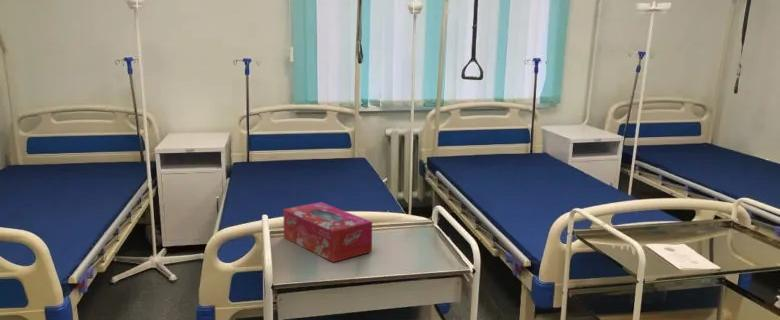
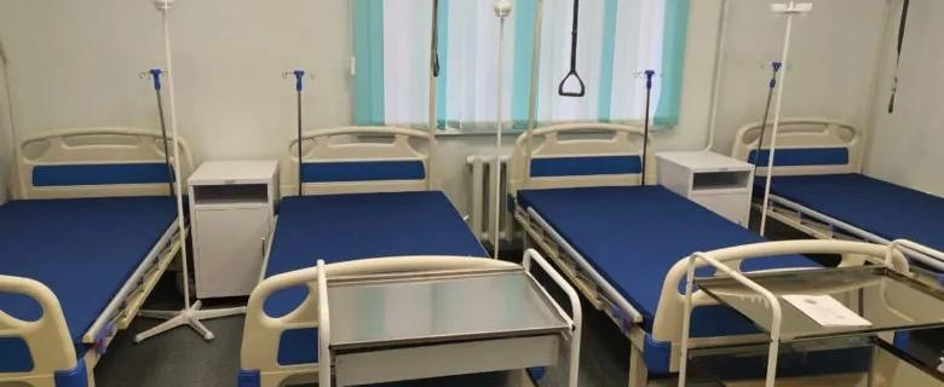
- tissue box (326, 229)
